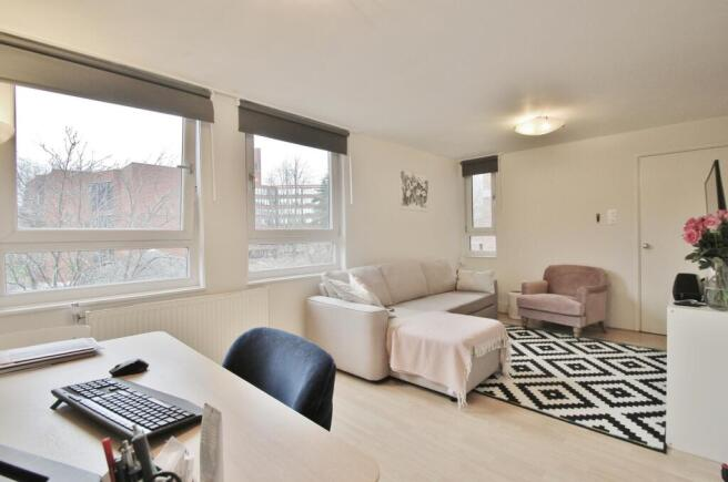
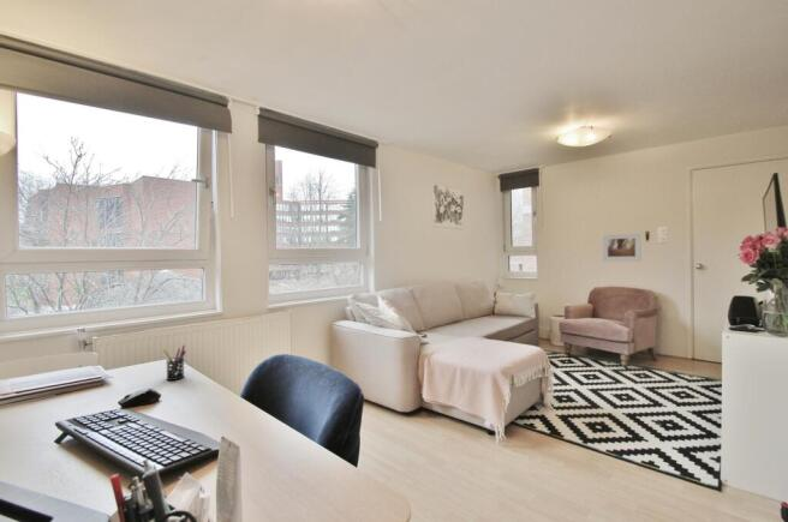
+ pen holder (177, 361)
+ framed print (621, 247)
